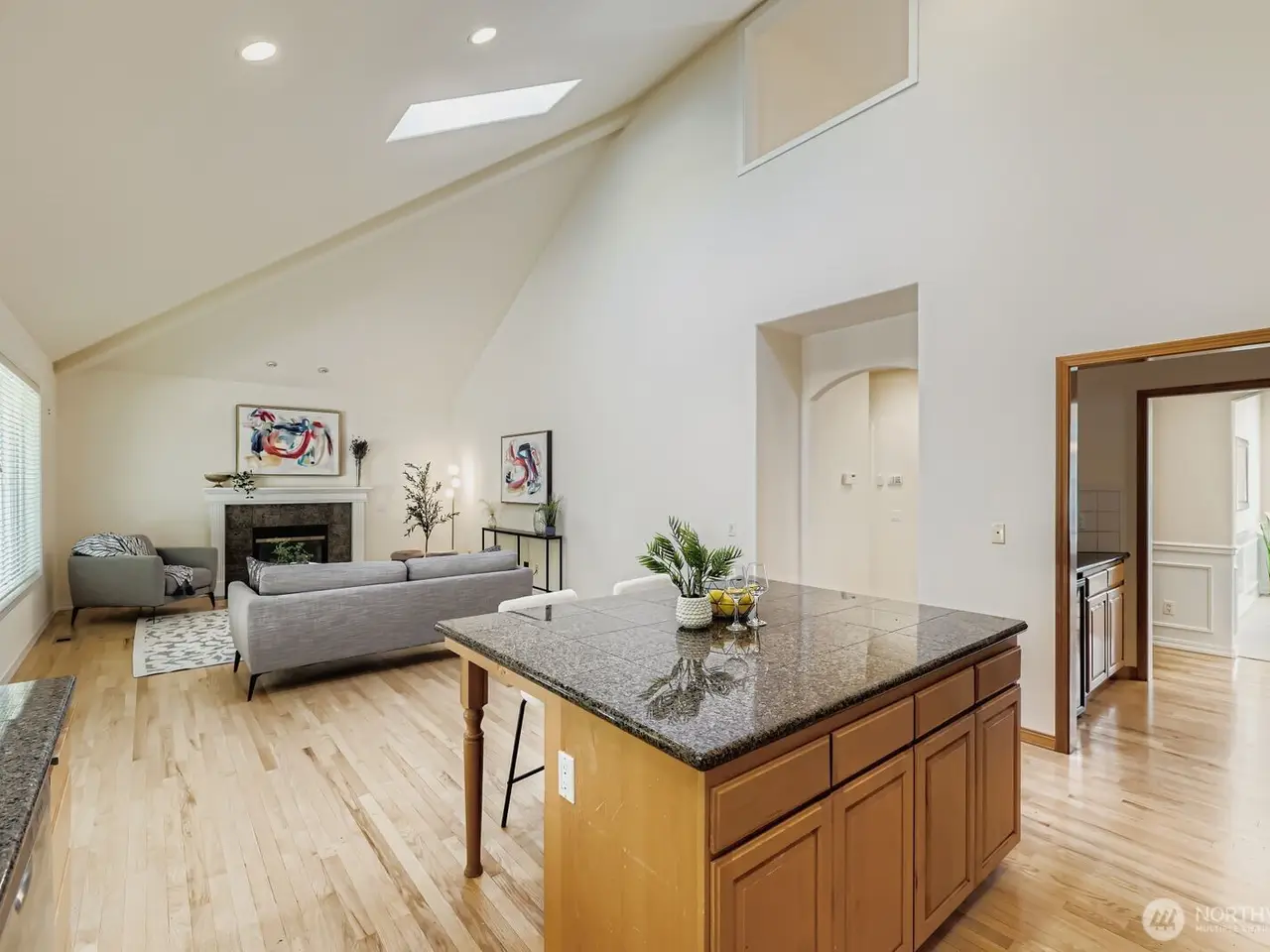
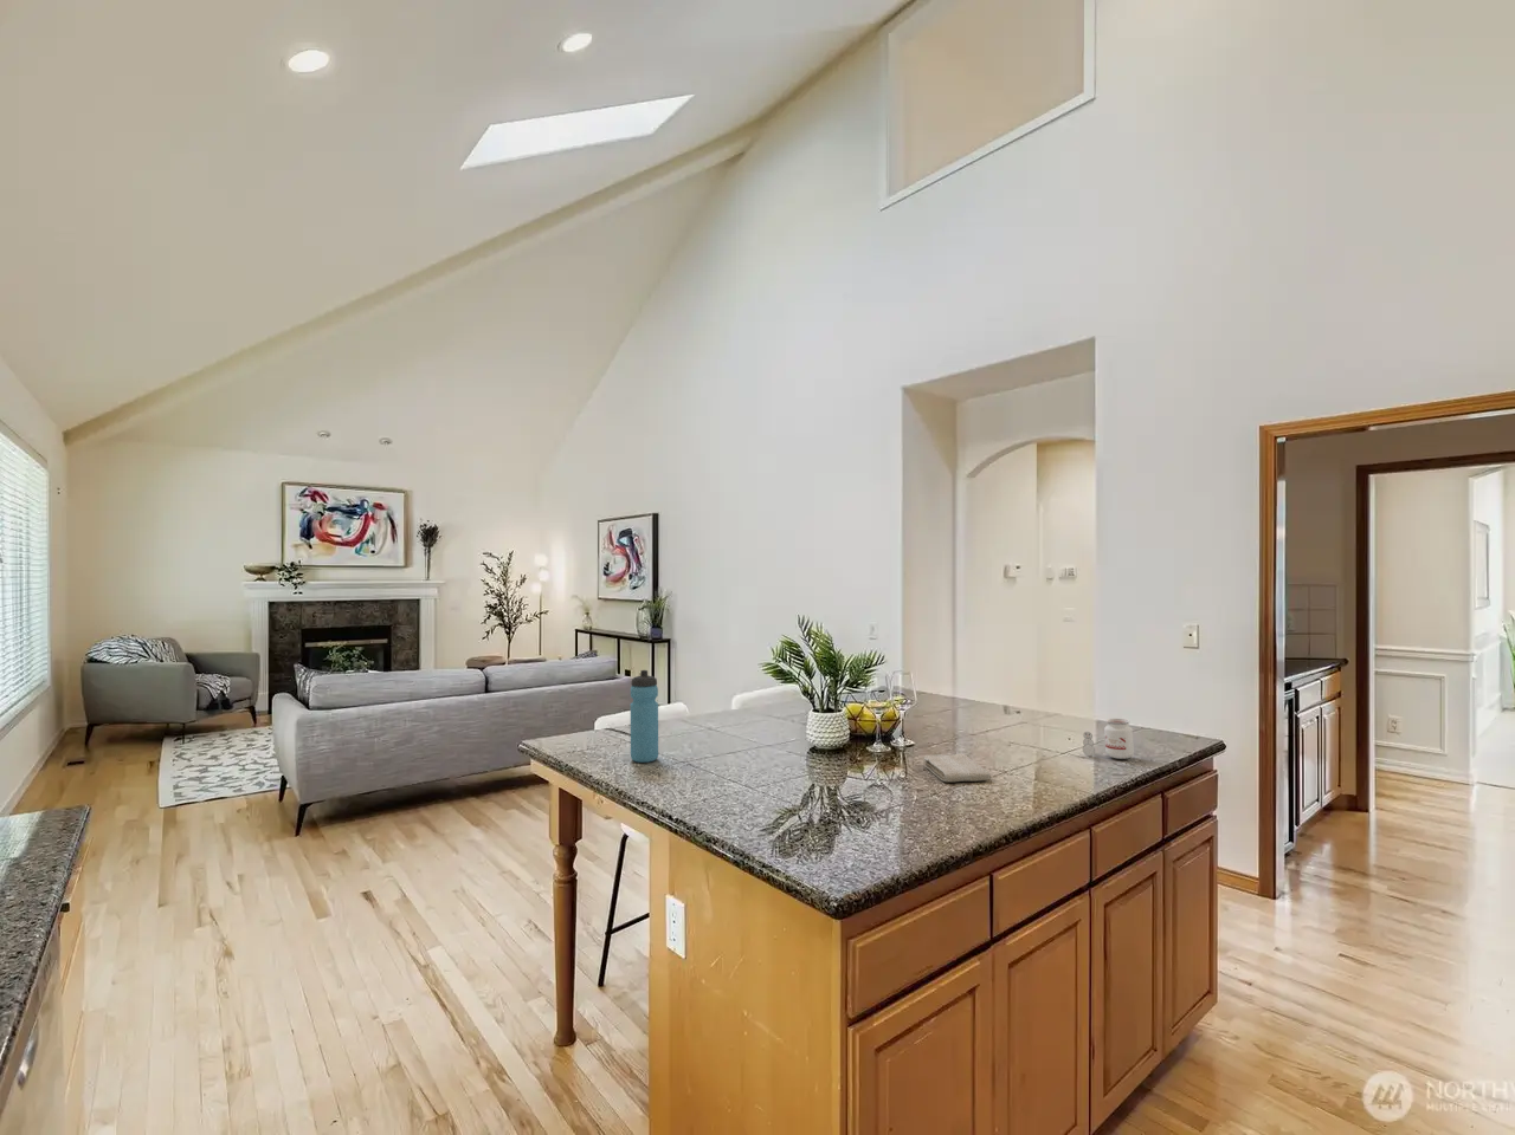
+ water bottle (644, 714)
+ washcloth (954, 767)
+ candle (1109, 738)
